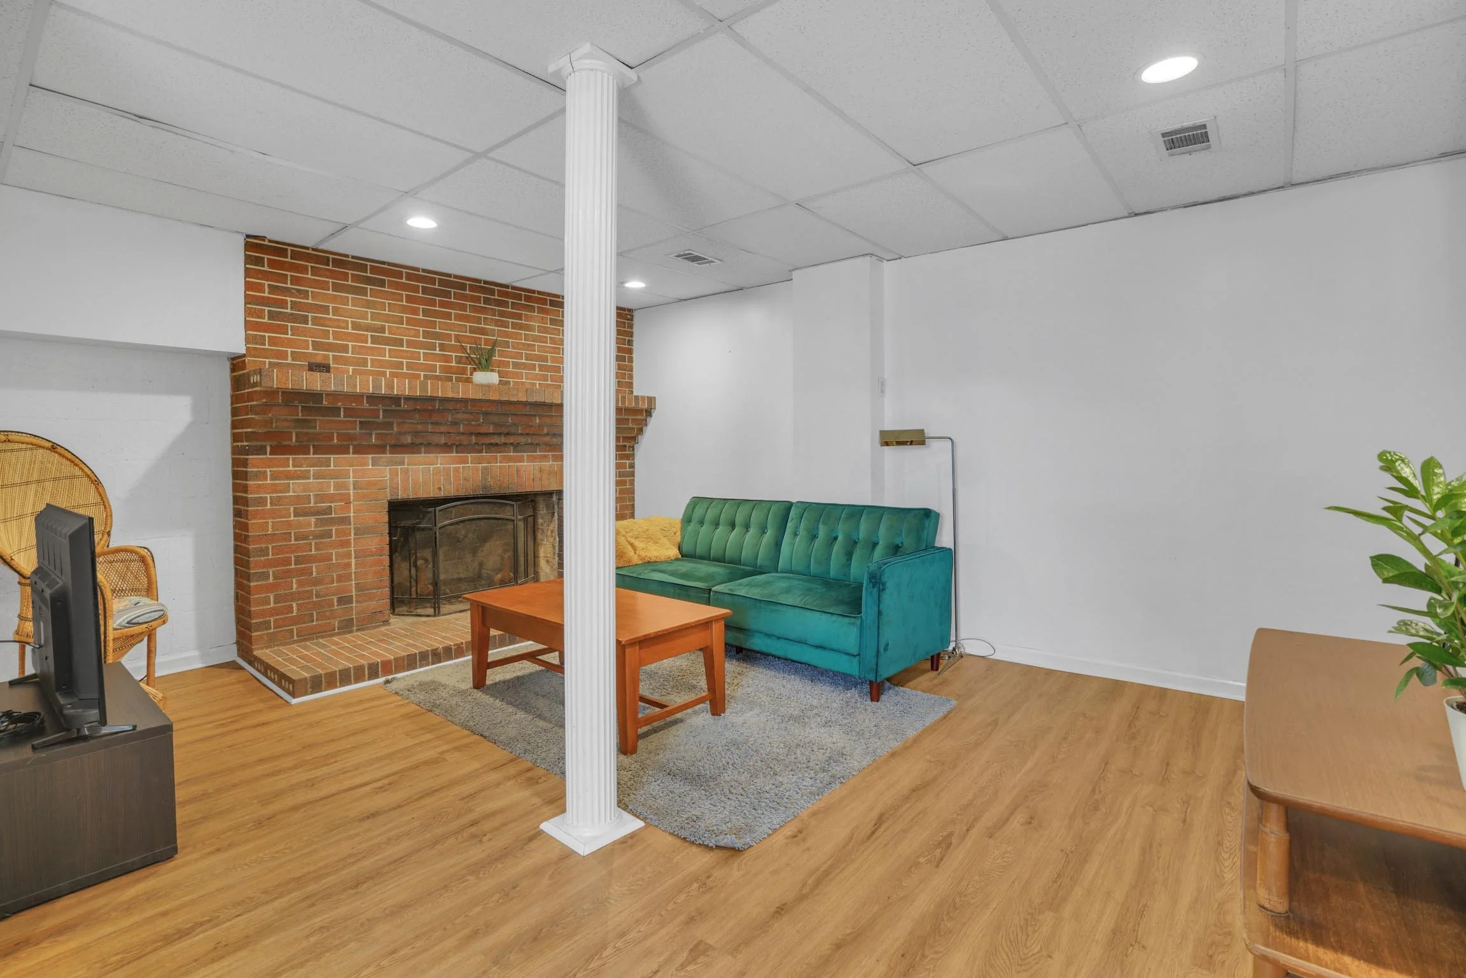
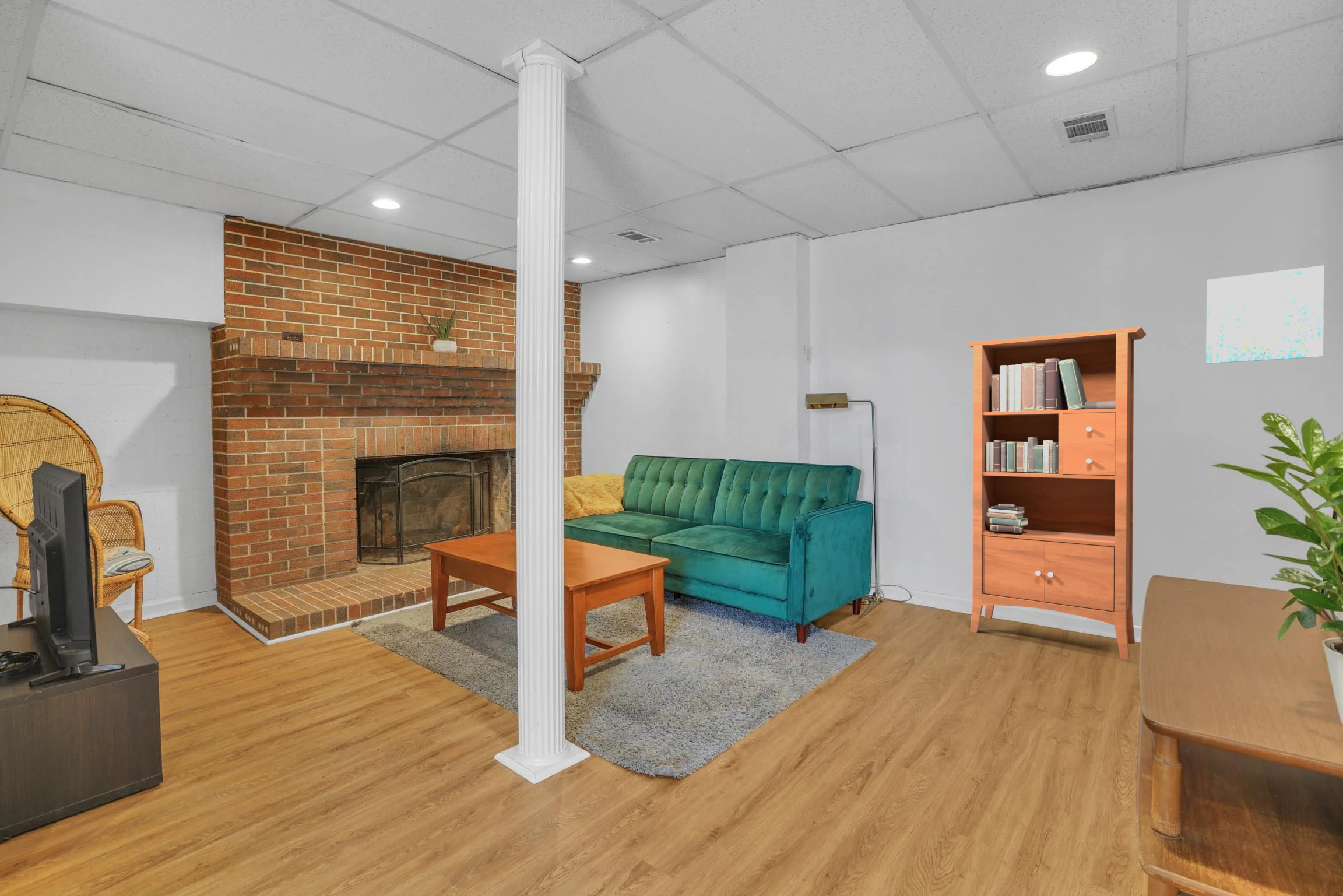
+ bookcase (1052, 489)
+ wall art (1262, 317)
